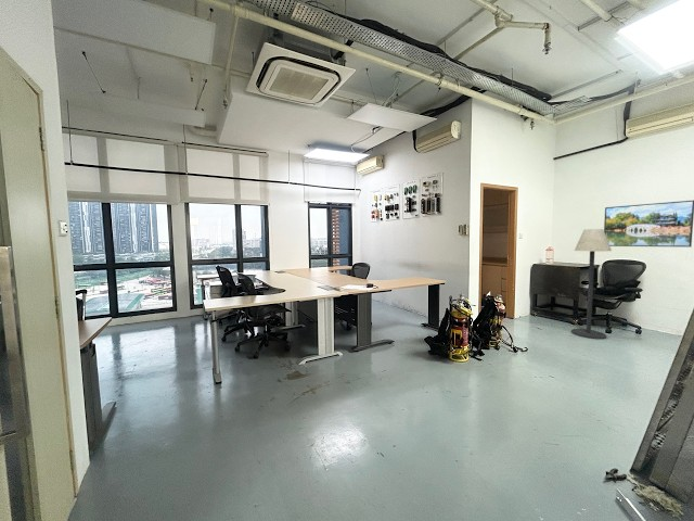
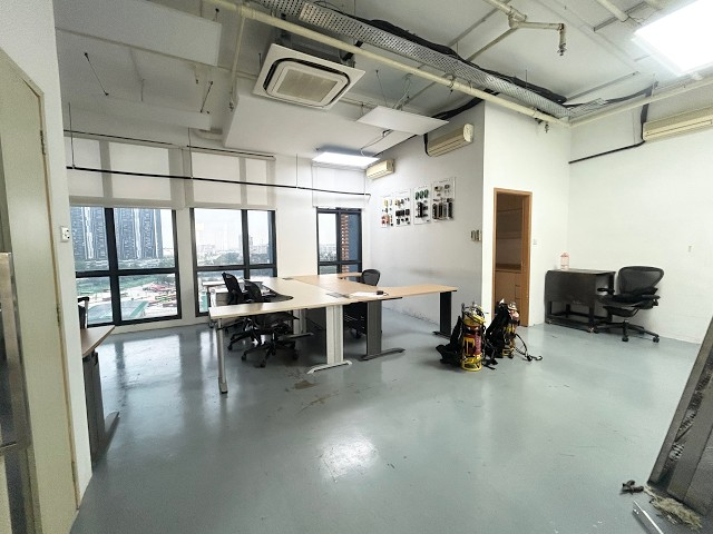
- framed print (644, 225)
- floor lamp (590, 282)
